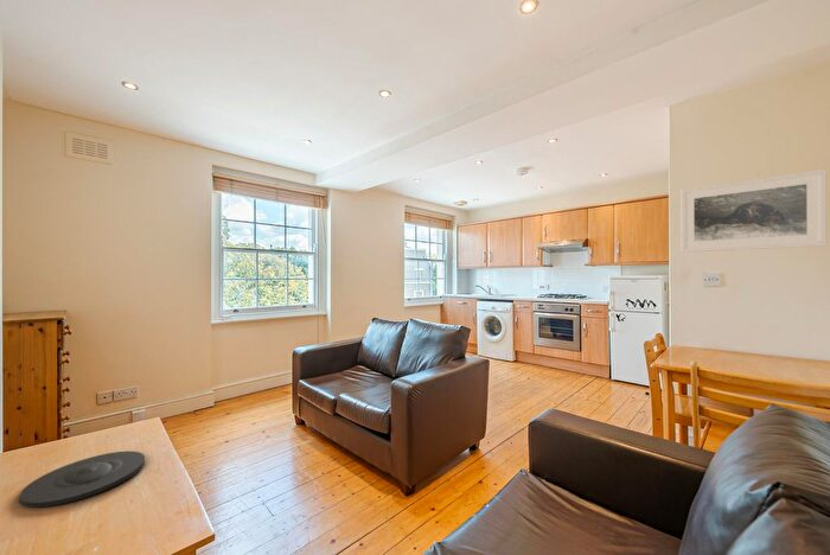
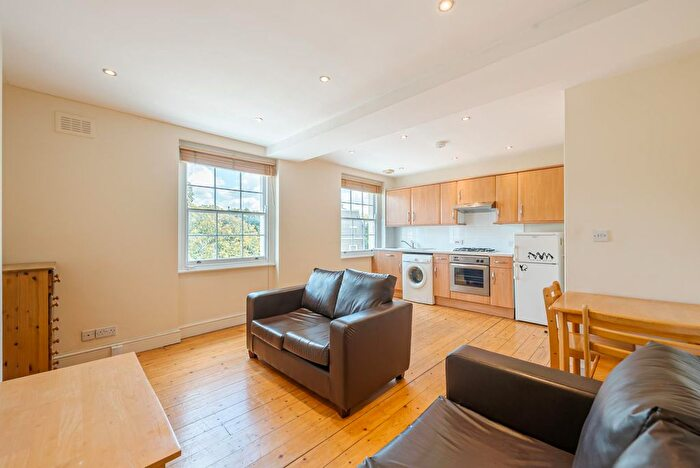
- plate (88, 472)
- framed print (746, 215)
